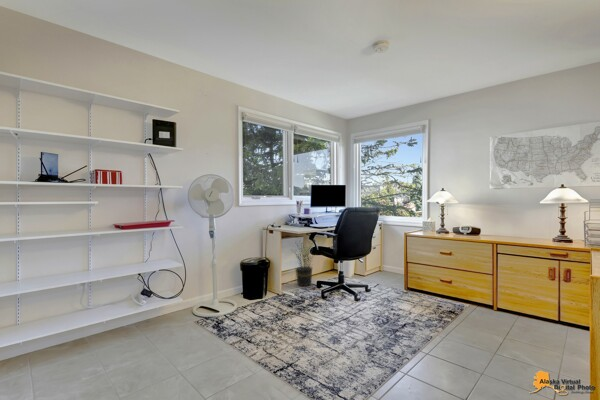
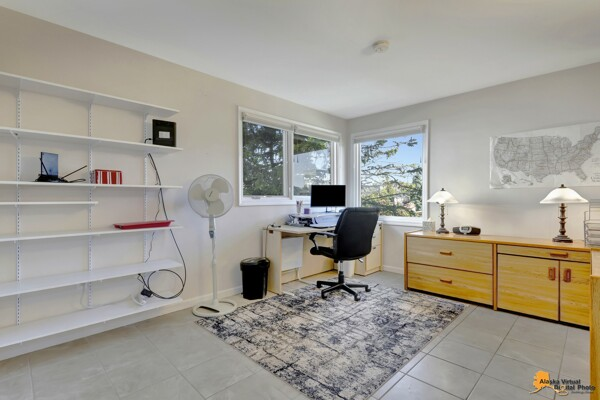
- potted plant (303, 260)
